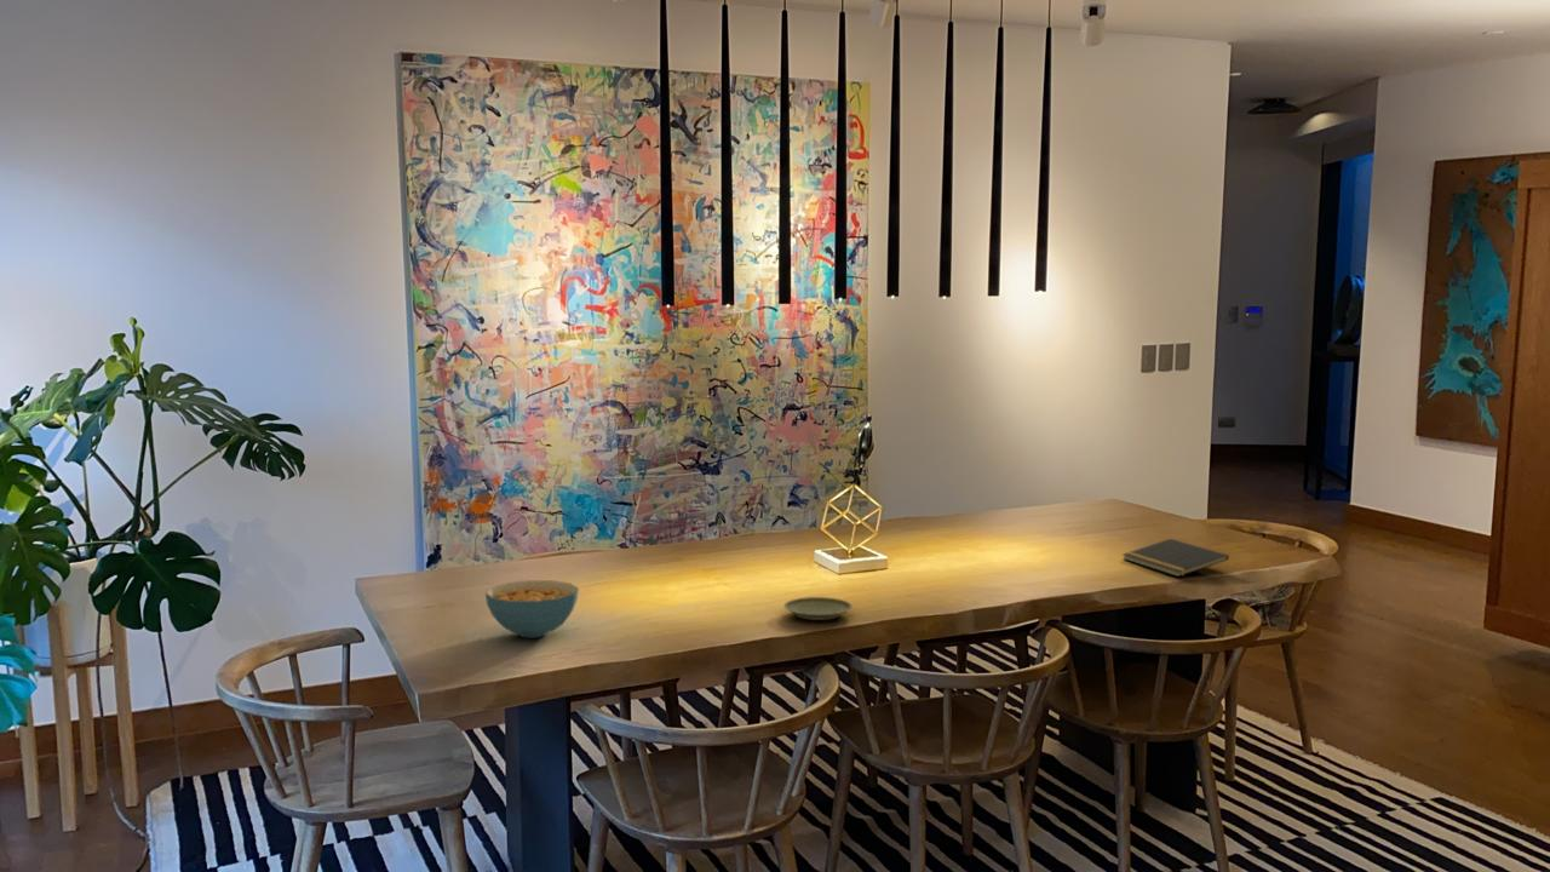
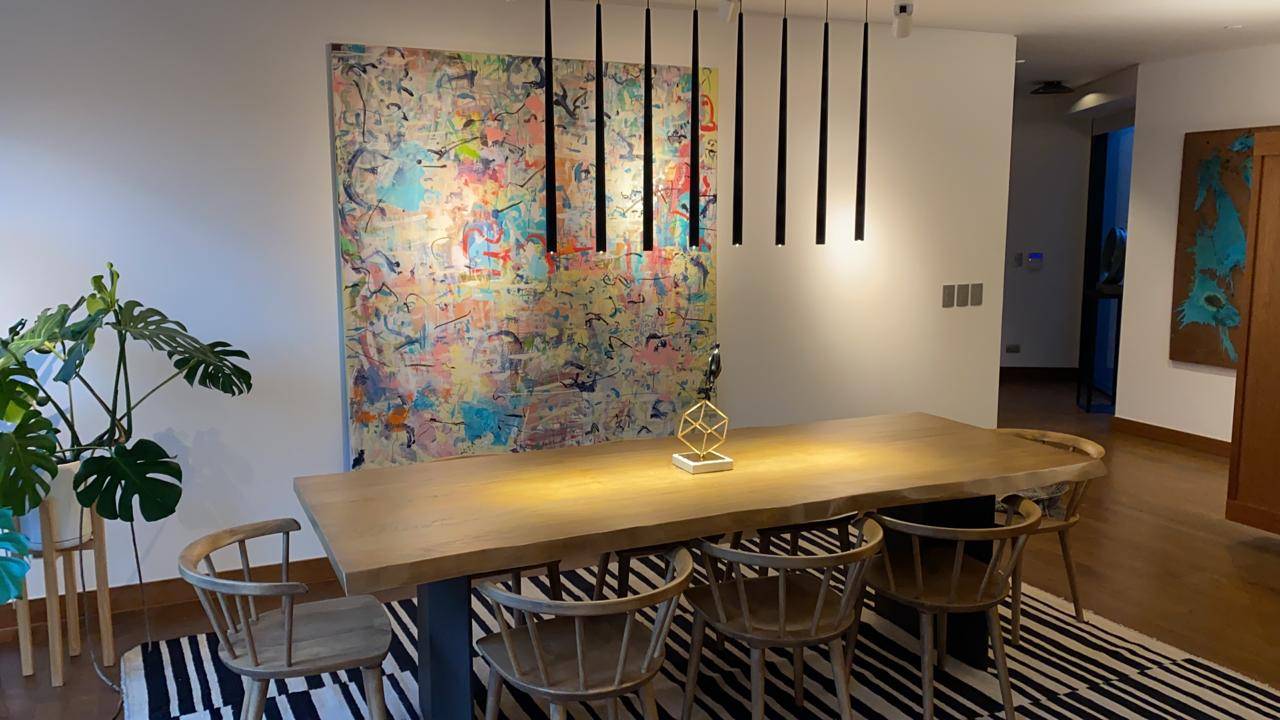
- cereal bowl (533, 612)
- notepad (1173, 556)
- plate (817, 609)
